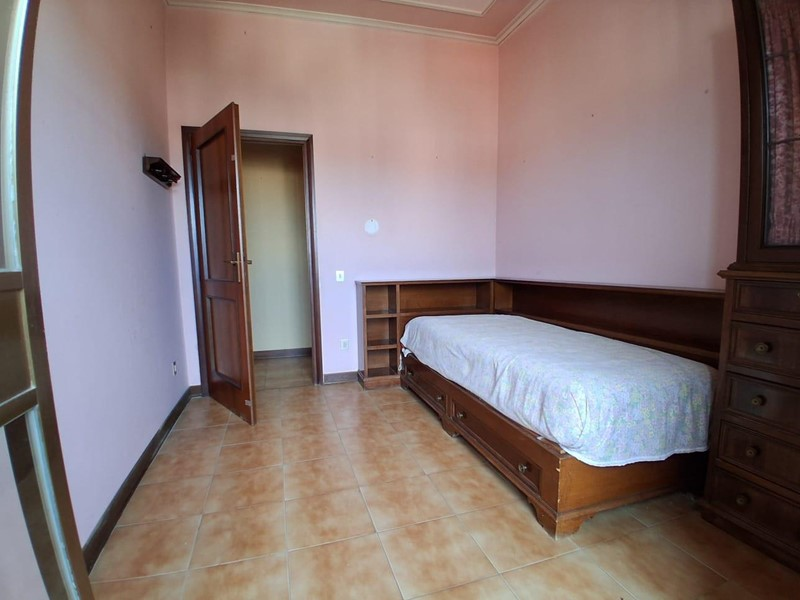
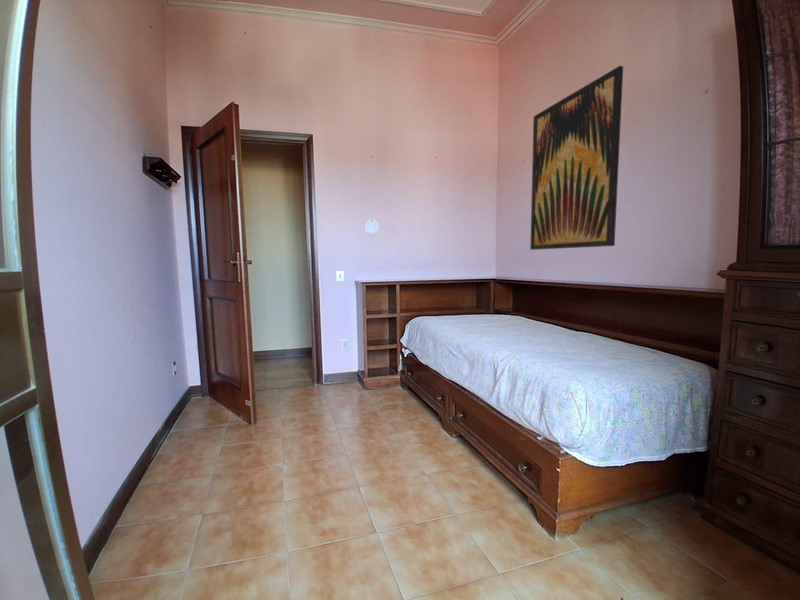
+ wall art (569, 173)
